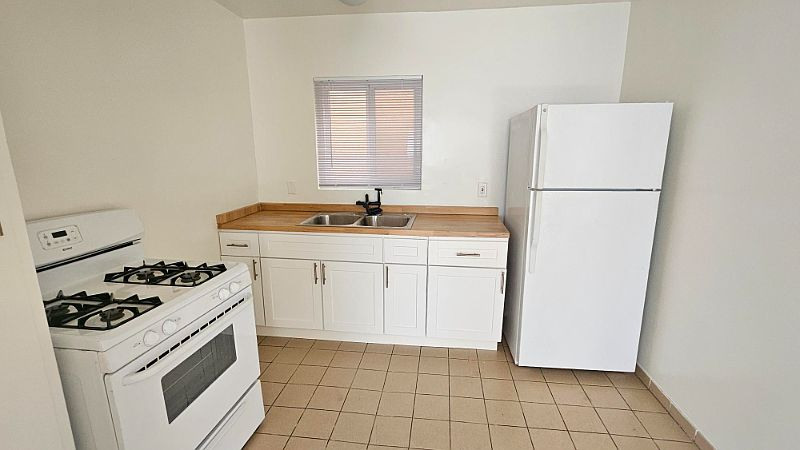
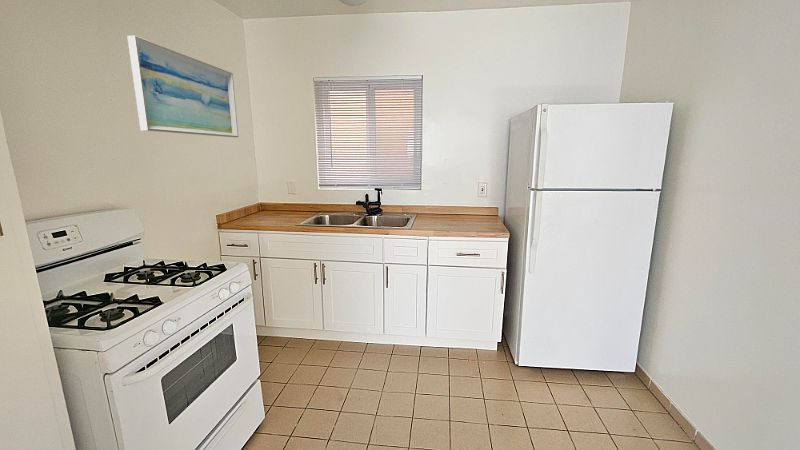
+ wall art (194, 97)
